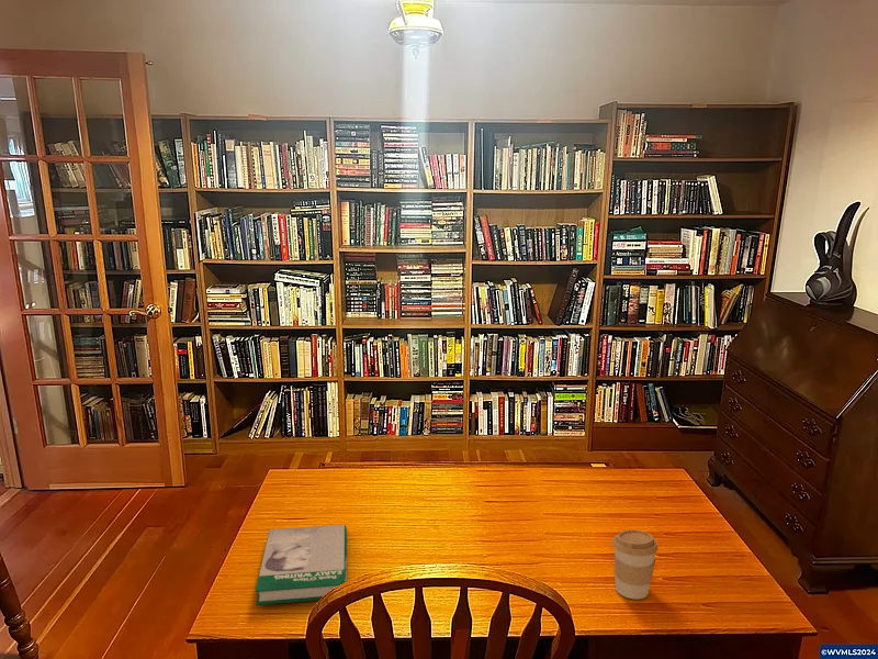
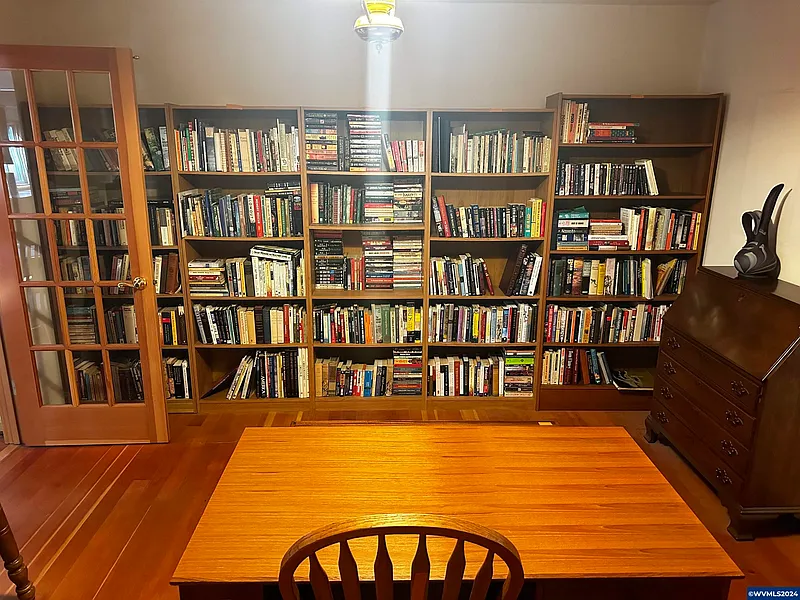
- book (305, 560)
- coffee cup (633, 562)
